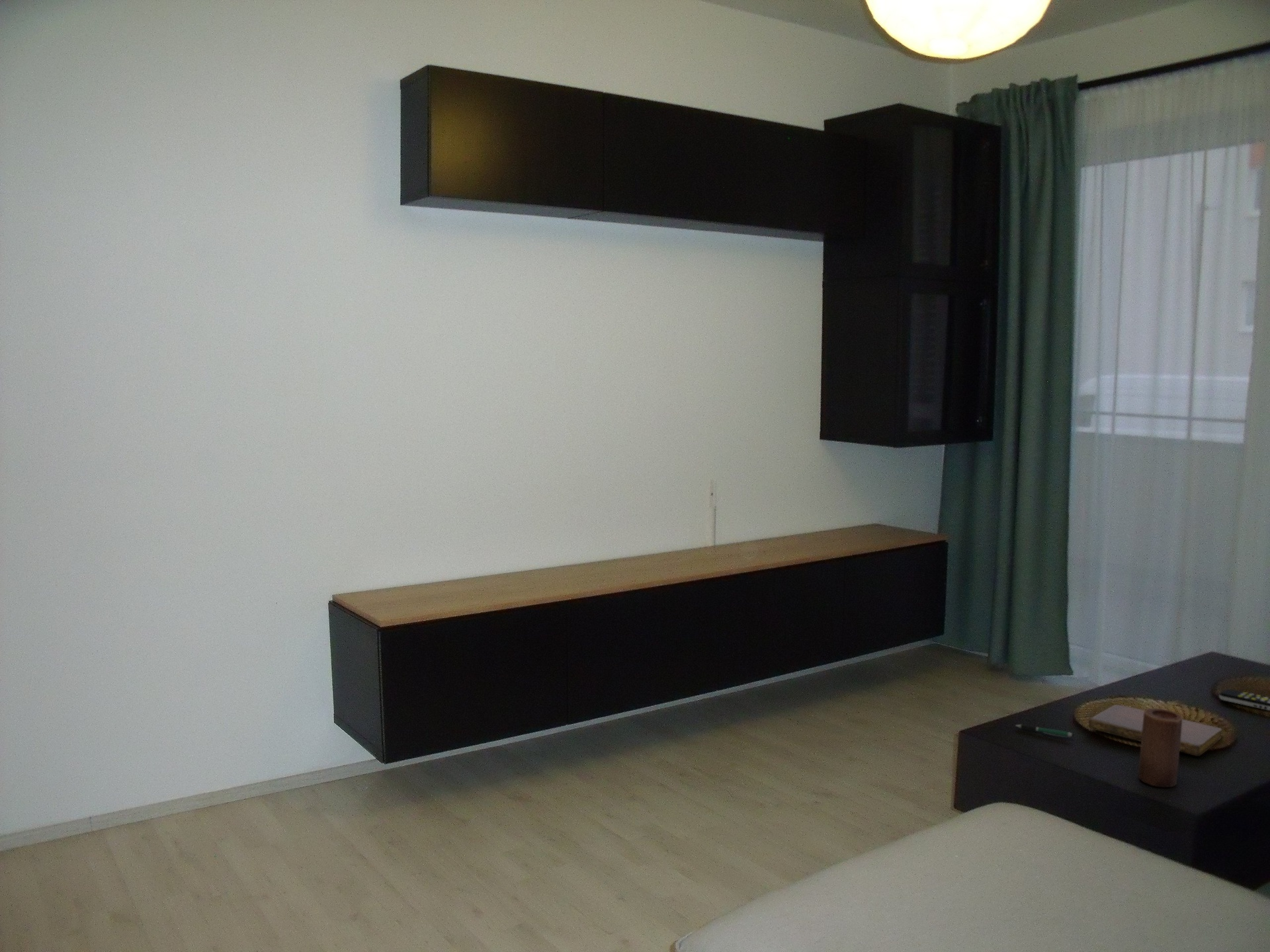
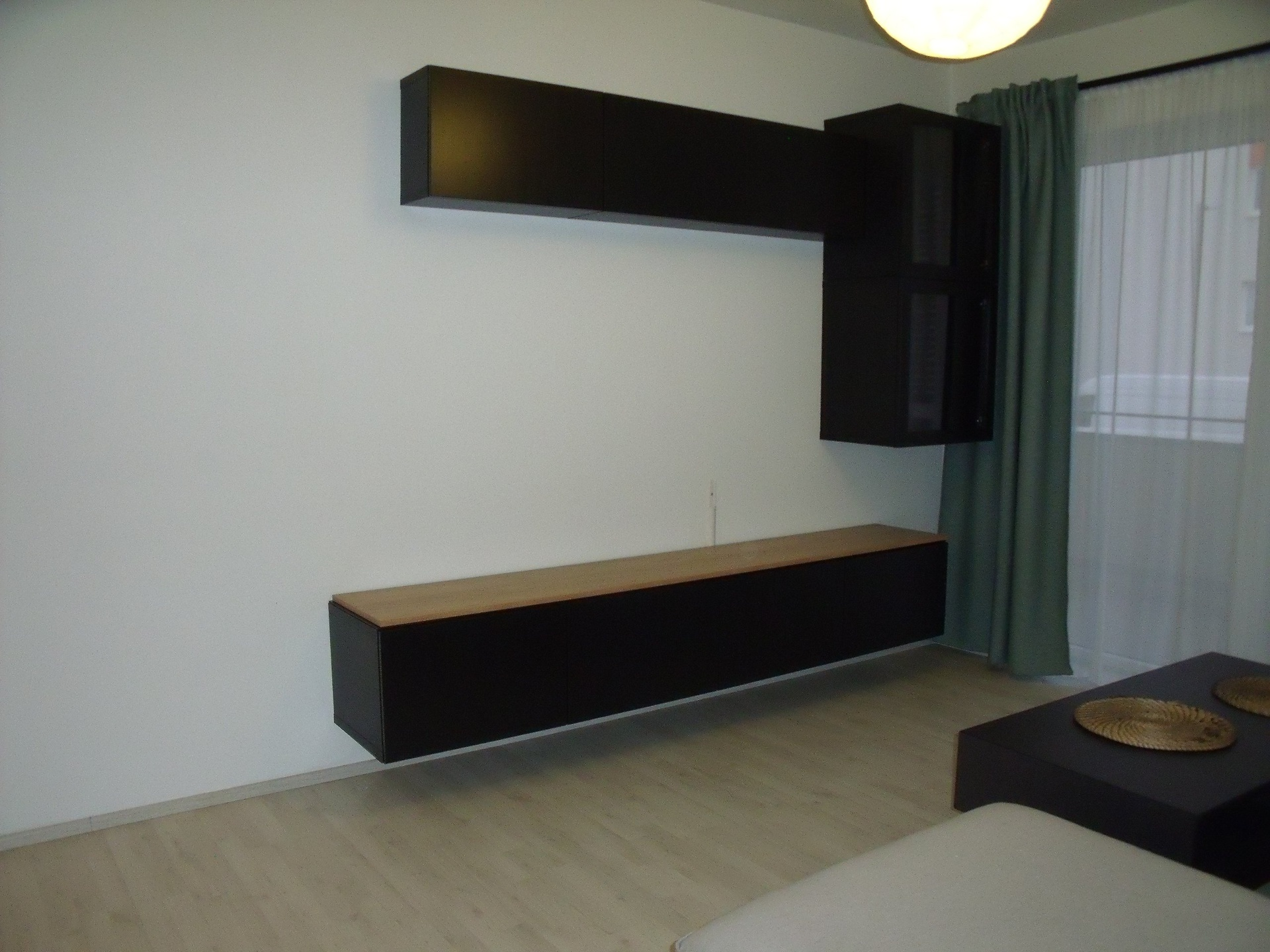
- pen (1044, 730)
- remote control (1249, 699)
- notebook (1142, 725)
- candle (1160, 747)
